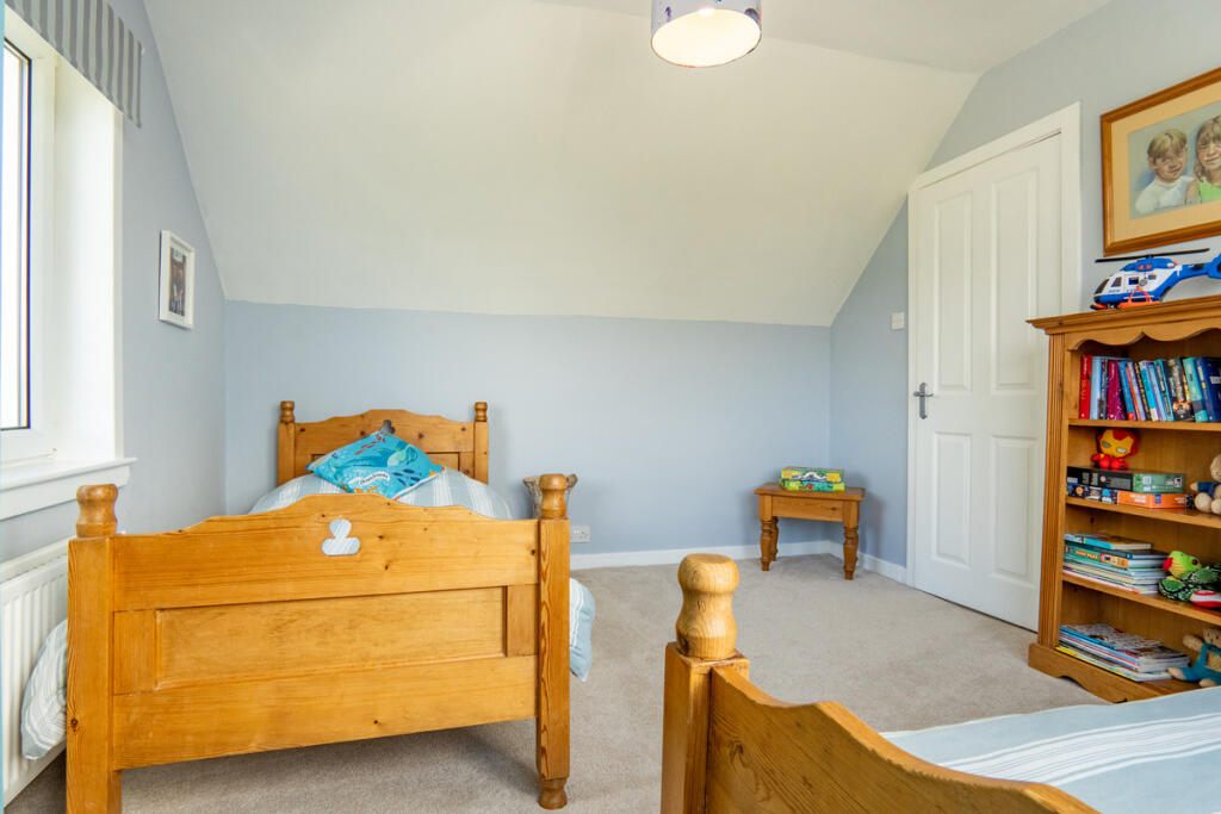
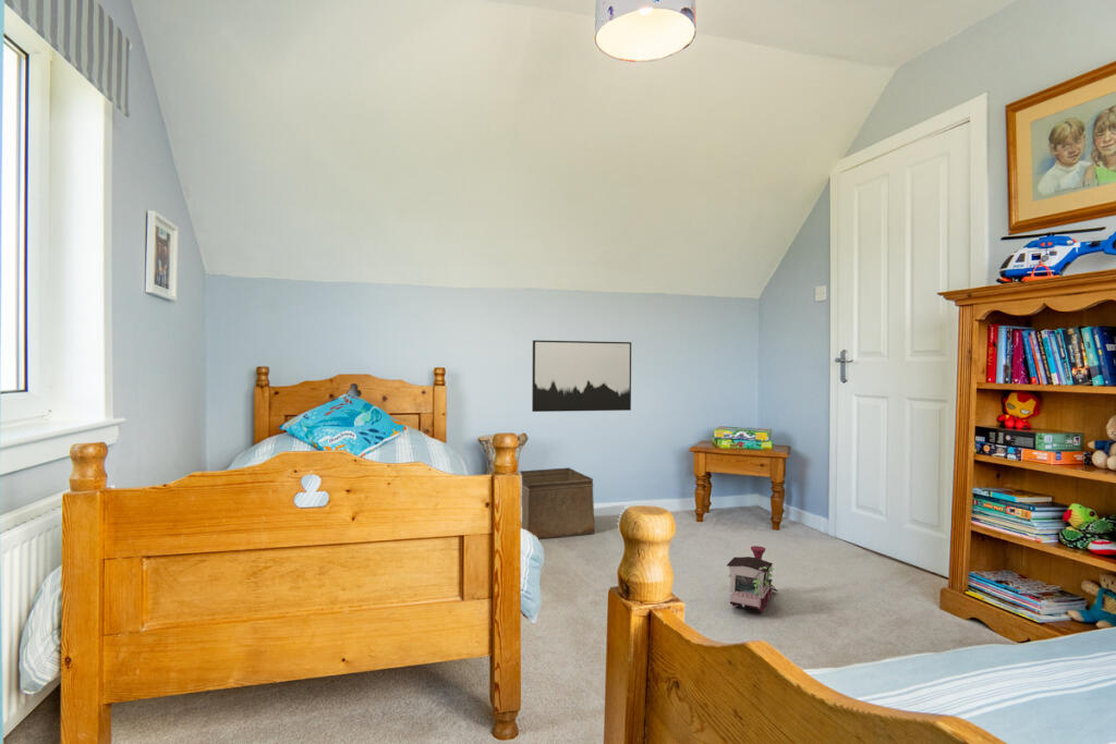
+ storage bin (549, 501)
+ toy train (754, 577)
+ wall art (582, 376)
